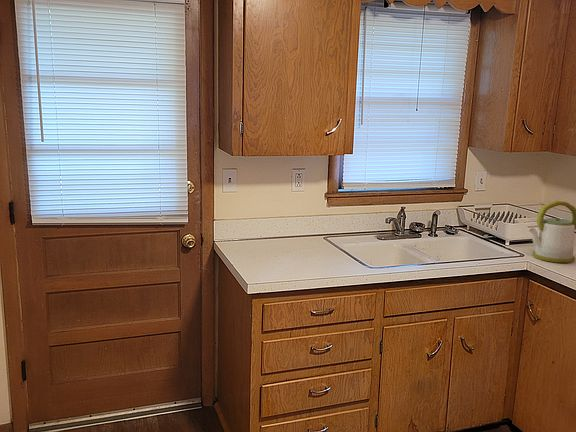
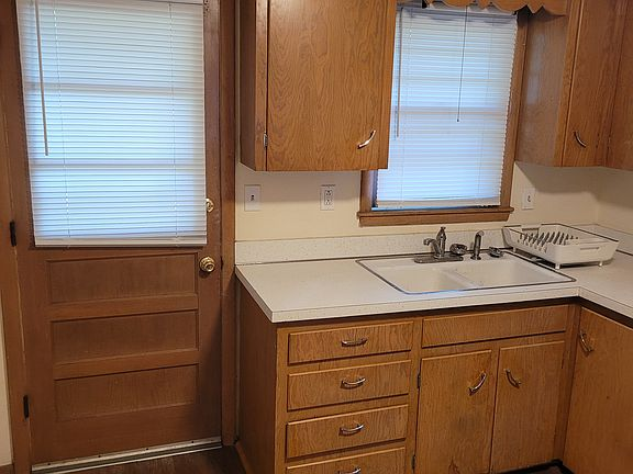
- kettle (552, 229)
